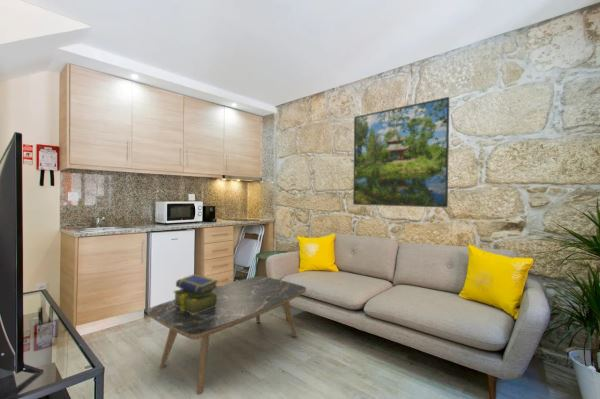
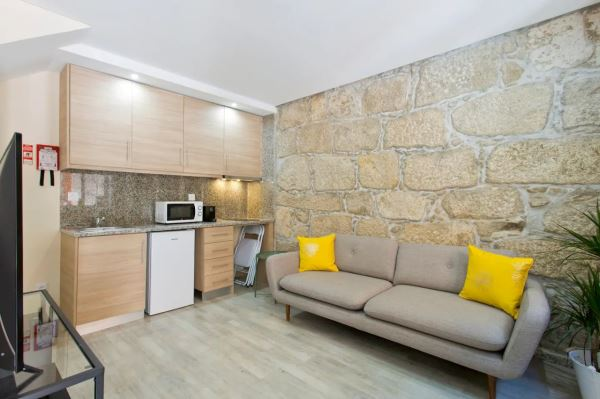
- coffee table (235, 323)
- stack of books (196, 292)
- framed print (395, 157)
